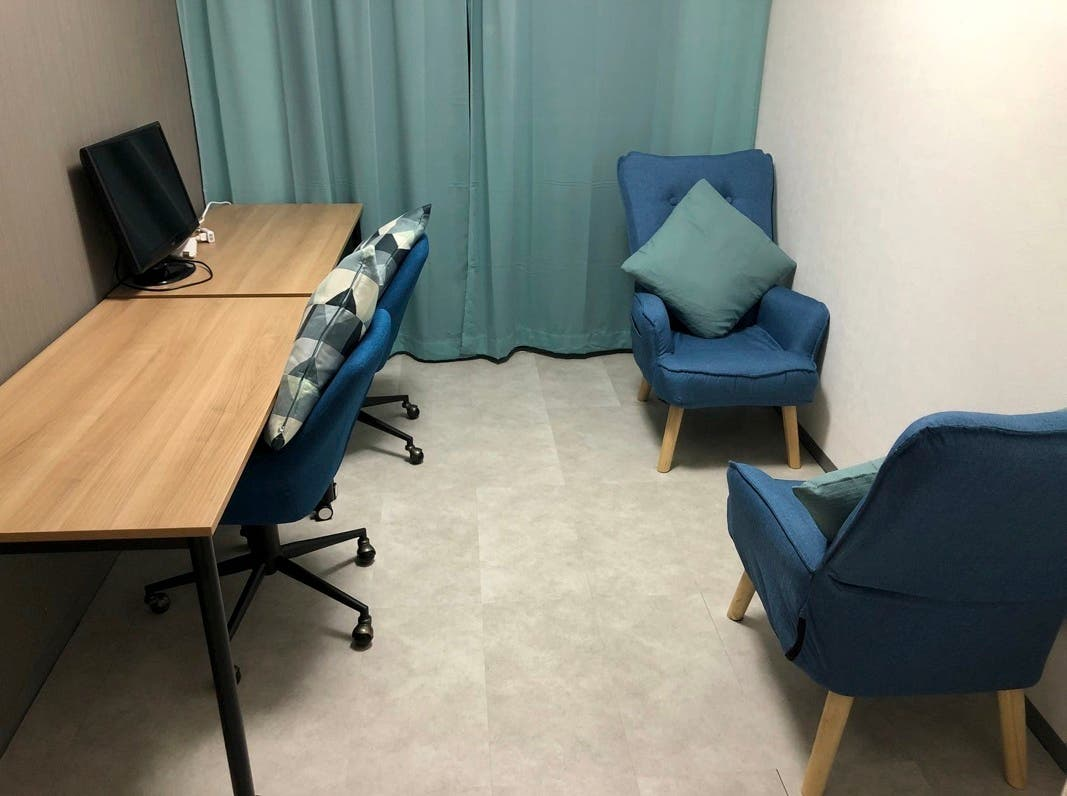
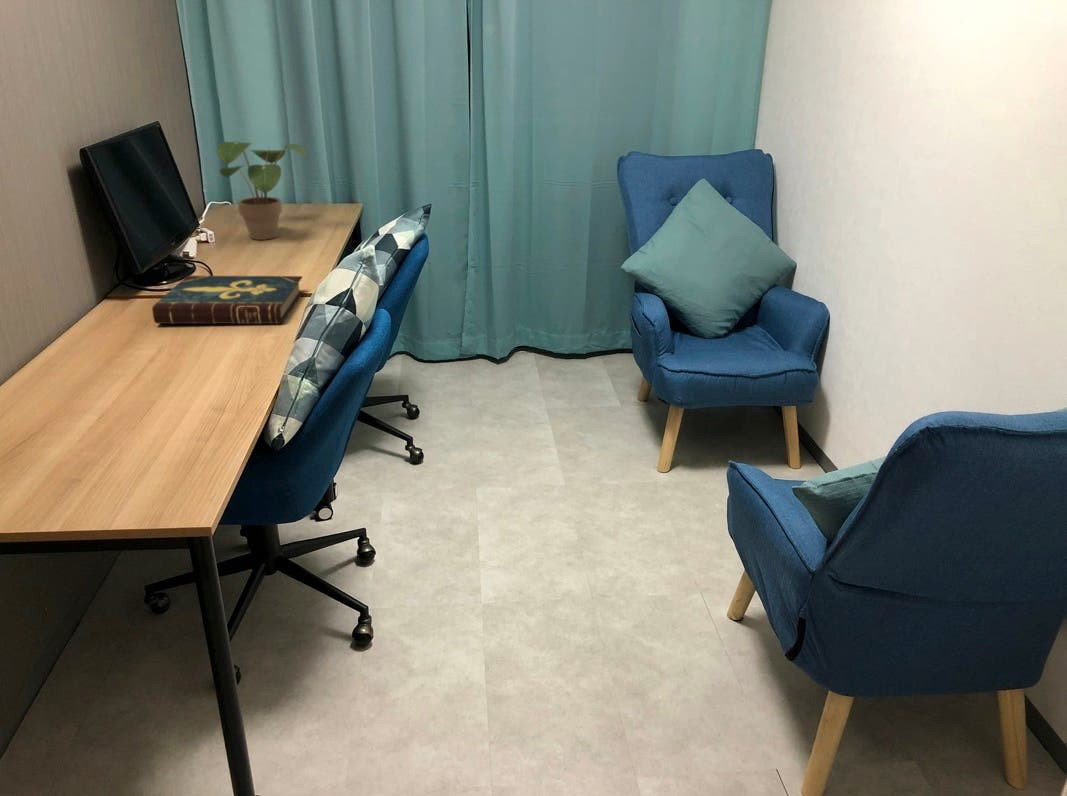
+ book (232, 299)
+ potted plant (258, 187)
